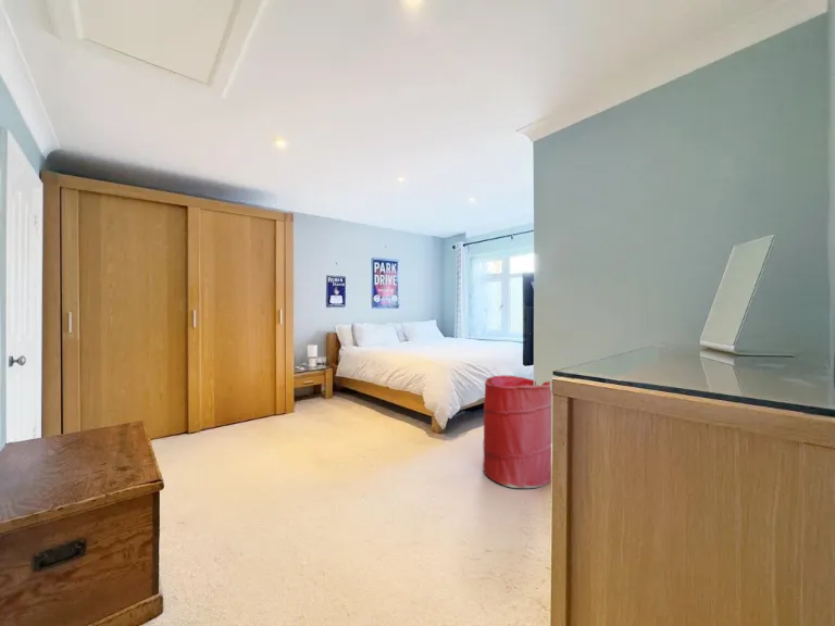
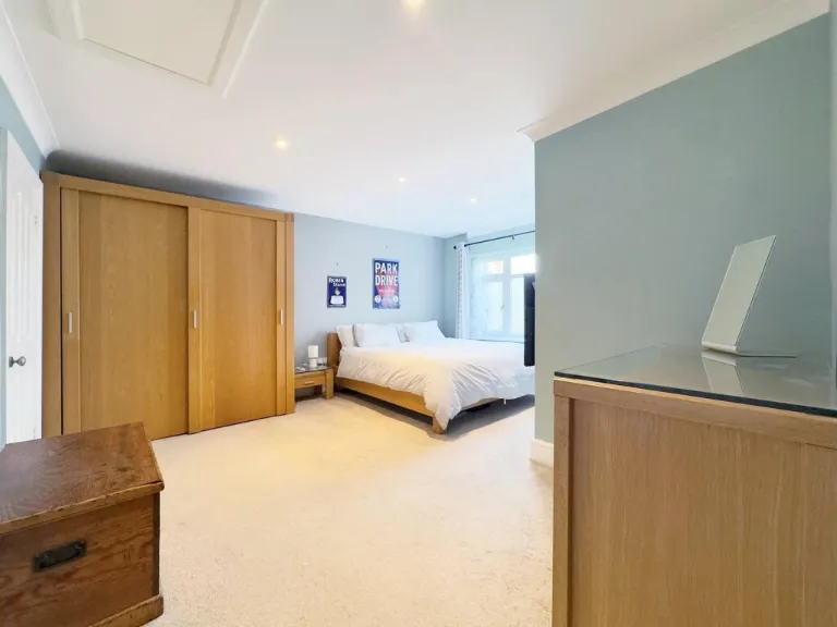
- laundry hamper (519, 425)
